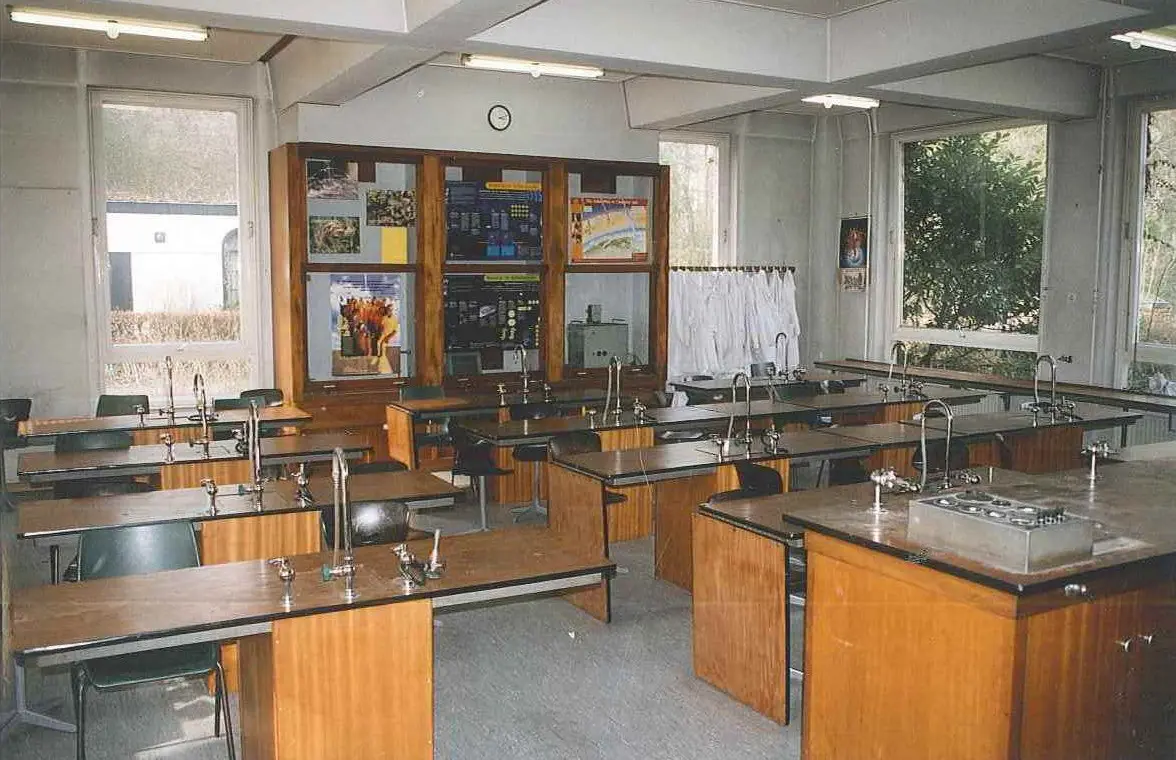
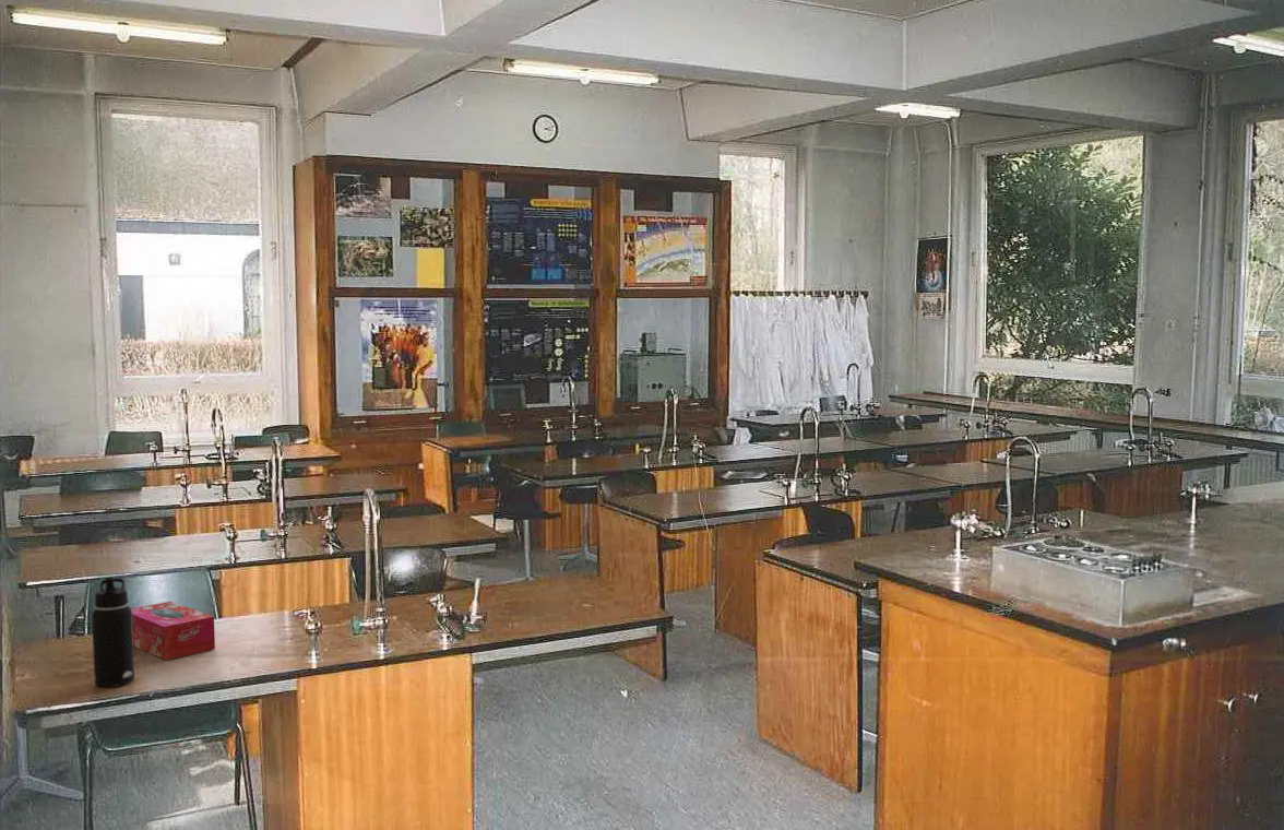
+ tissue box (167, 629)
+ water bottle (112, 627)
